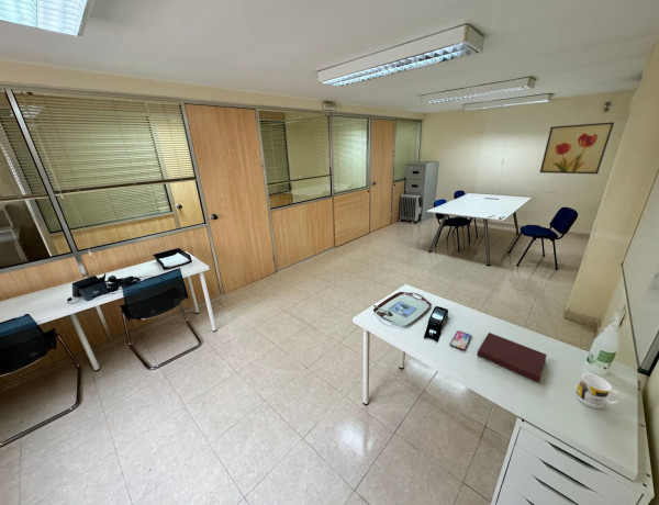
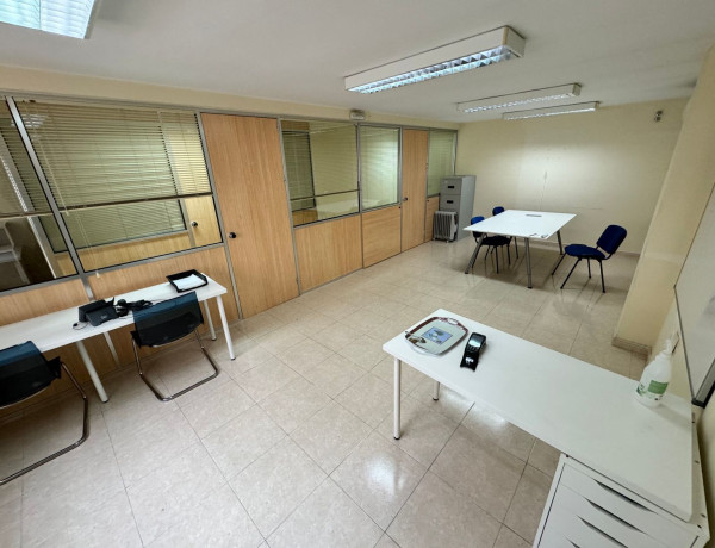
- mug (599, 393)
- notebook (511, 355)
- smartphone (460, 339)
- wall art (573, 149)
